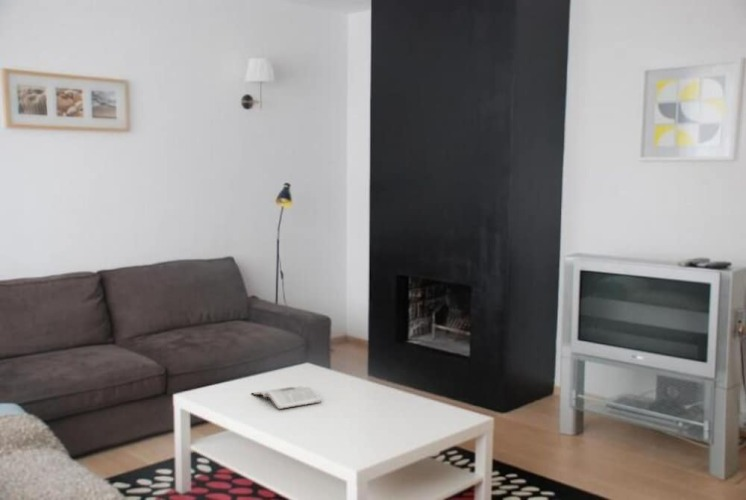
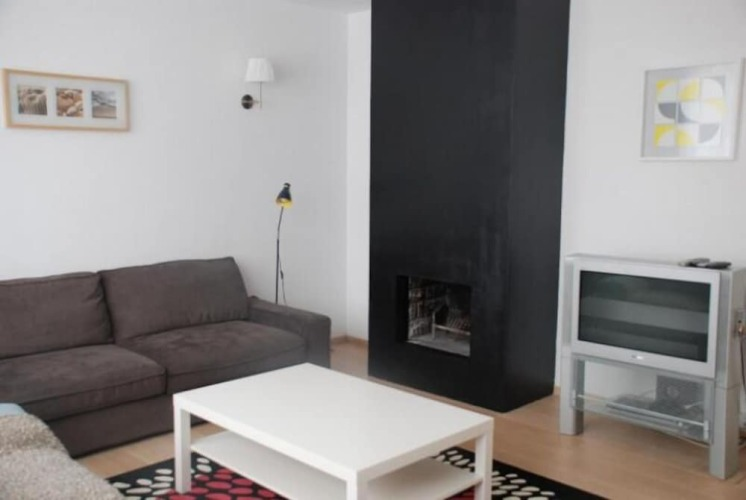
- magazine (285, 393)
